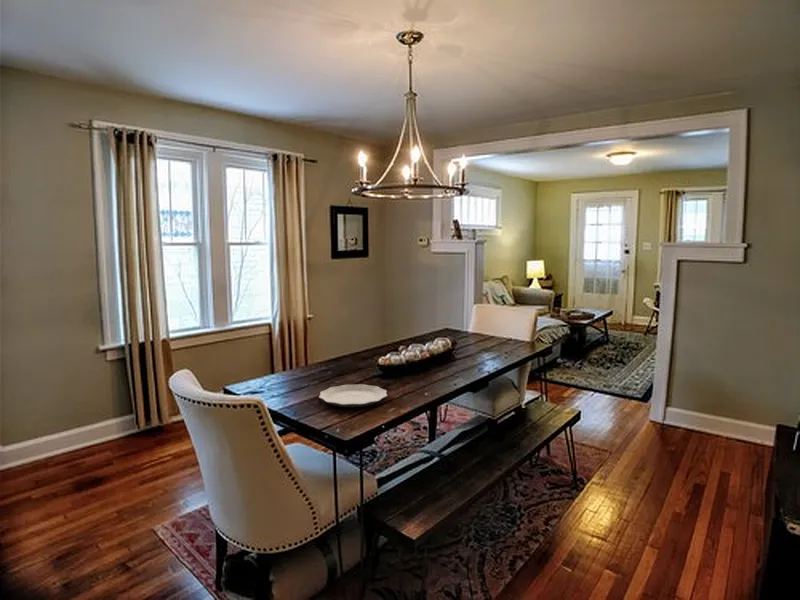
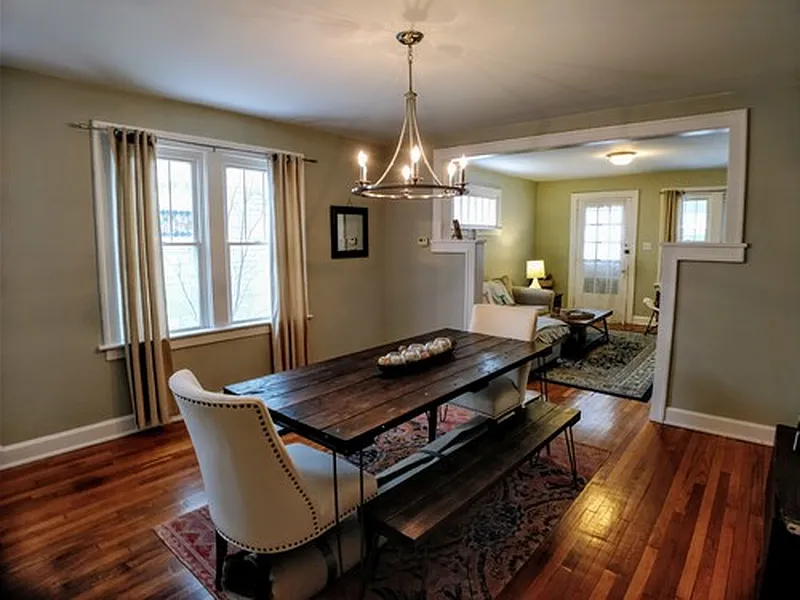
- plate (353, 396)
